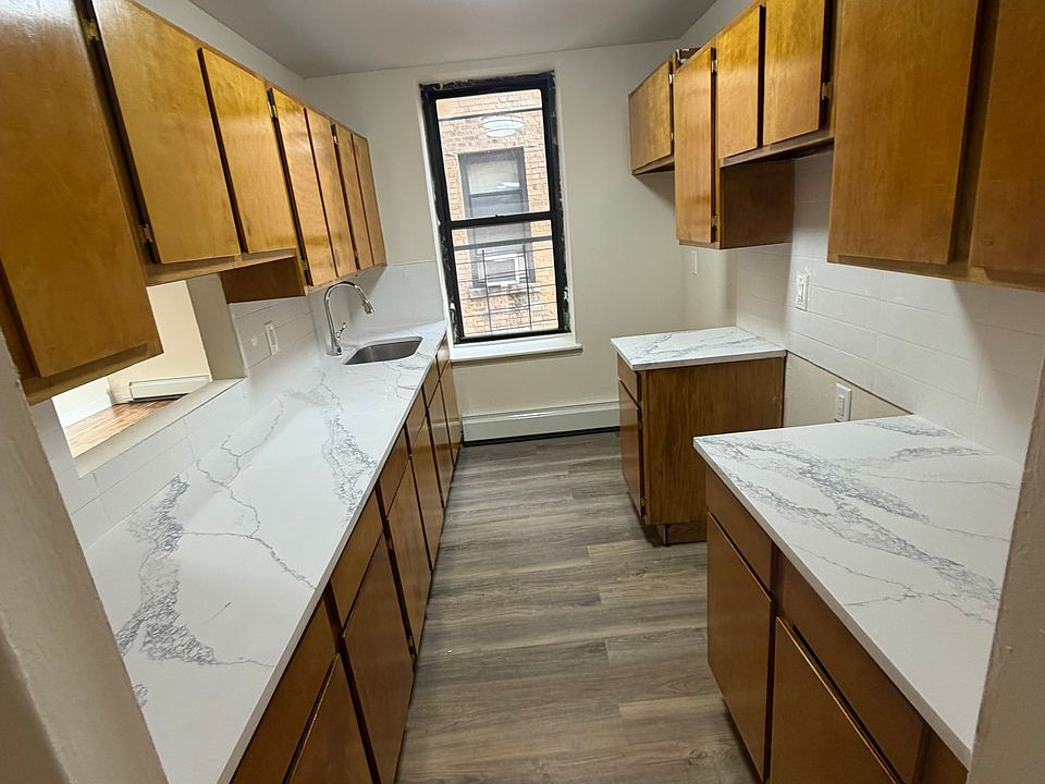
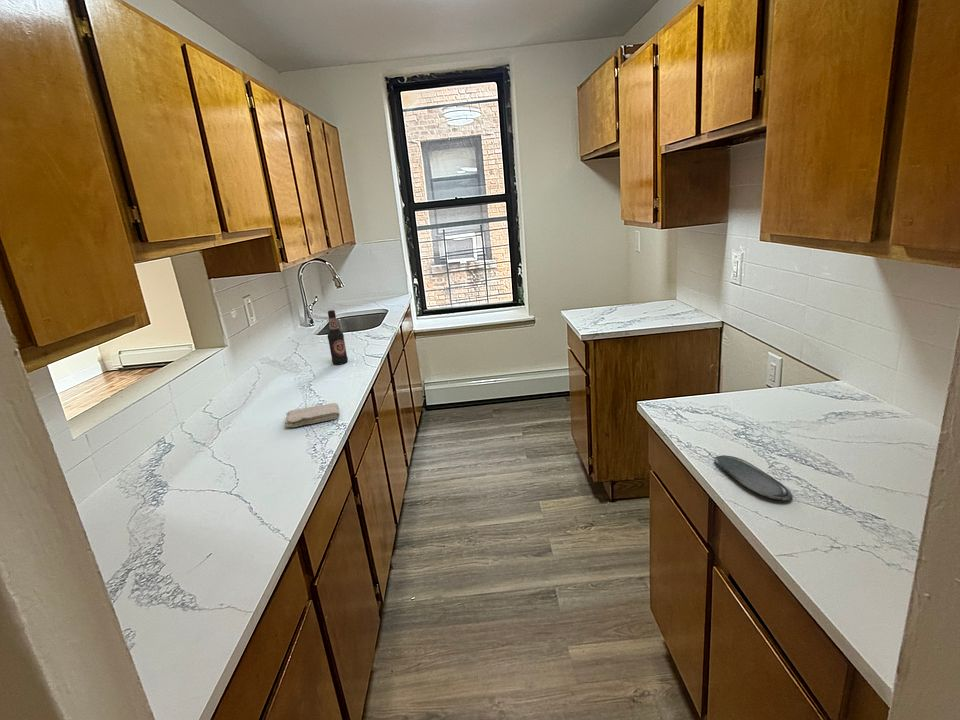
+ bottle (335, 337)
+ washcloth (312, 414)
+ oval tray (750, 475)
